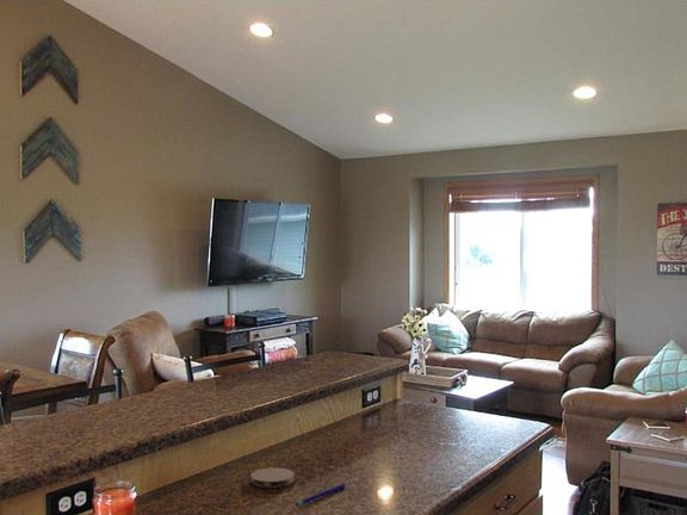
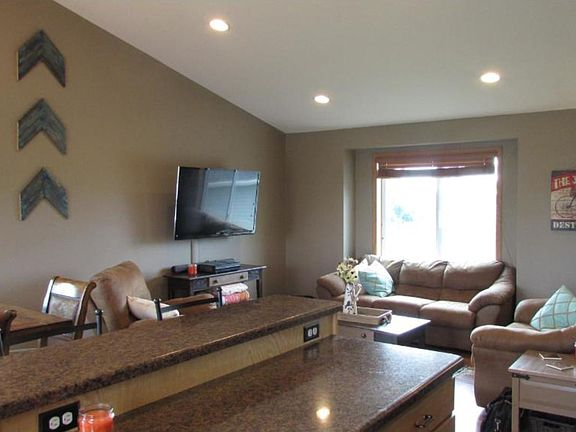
- coaster (272, 477)
- pen (321, 494)
